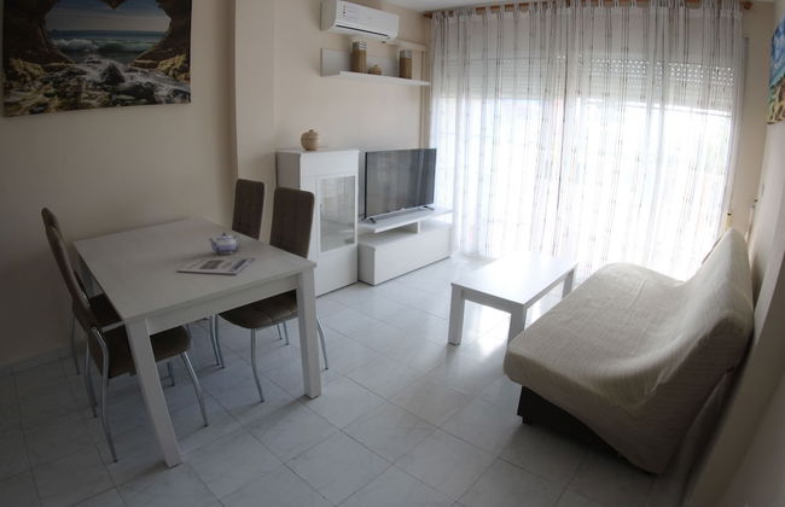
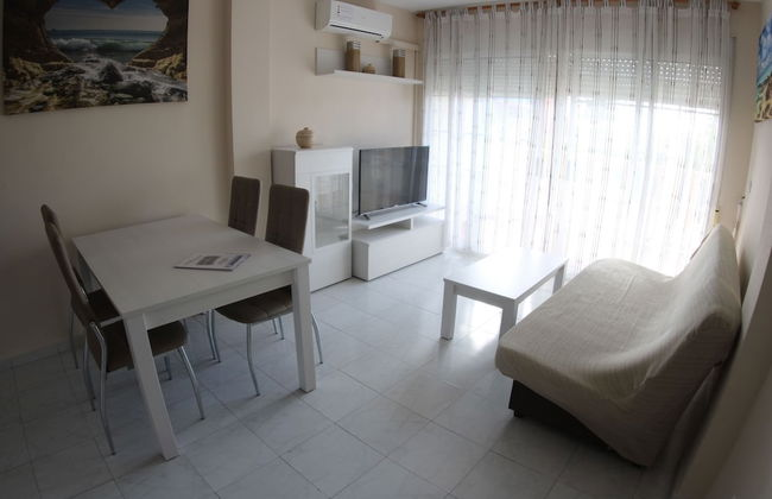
- teapot (225, 243)
